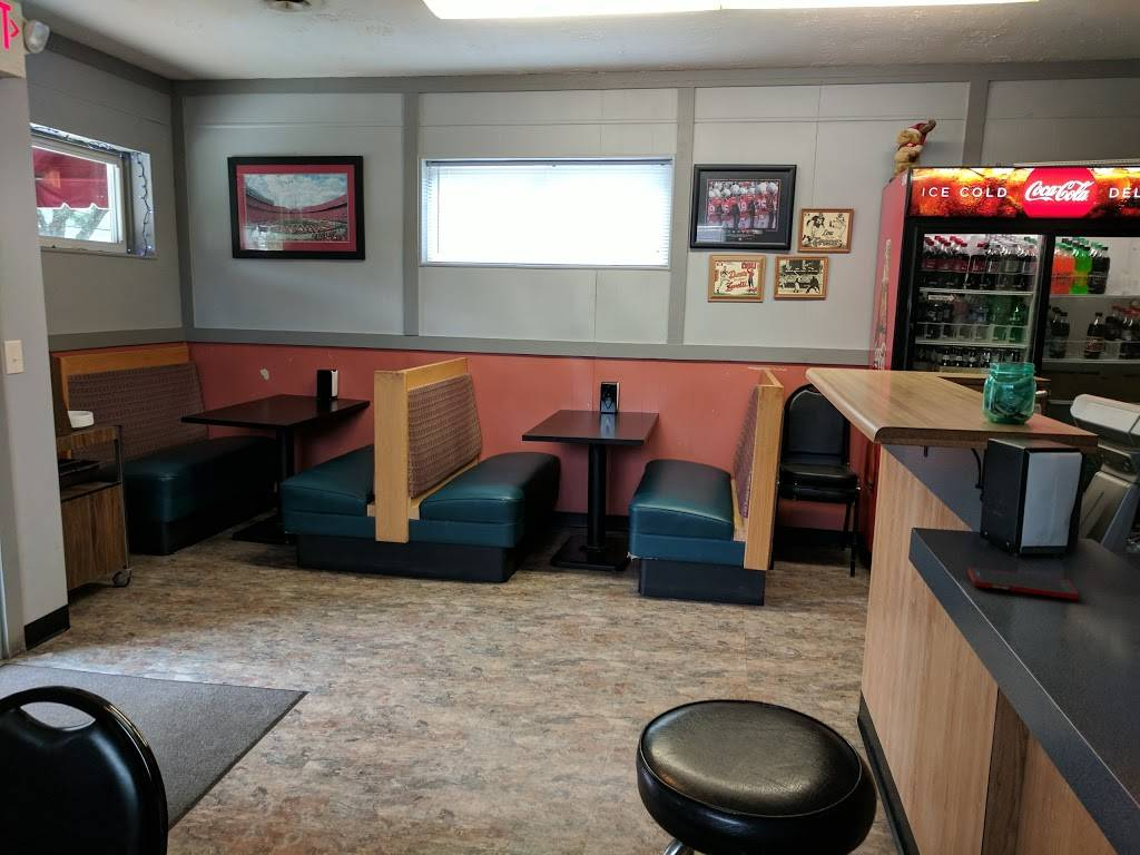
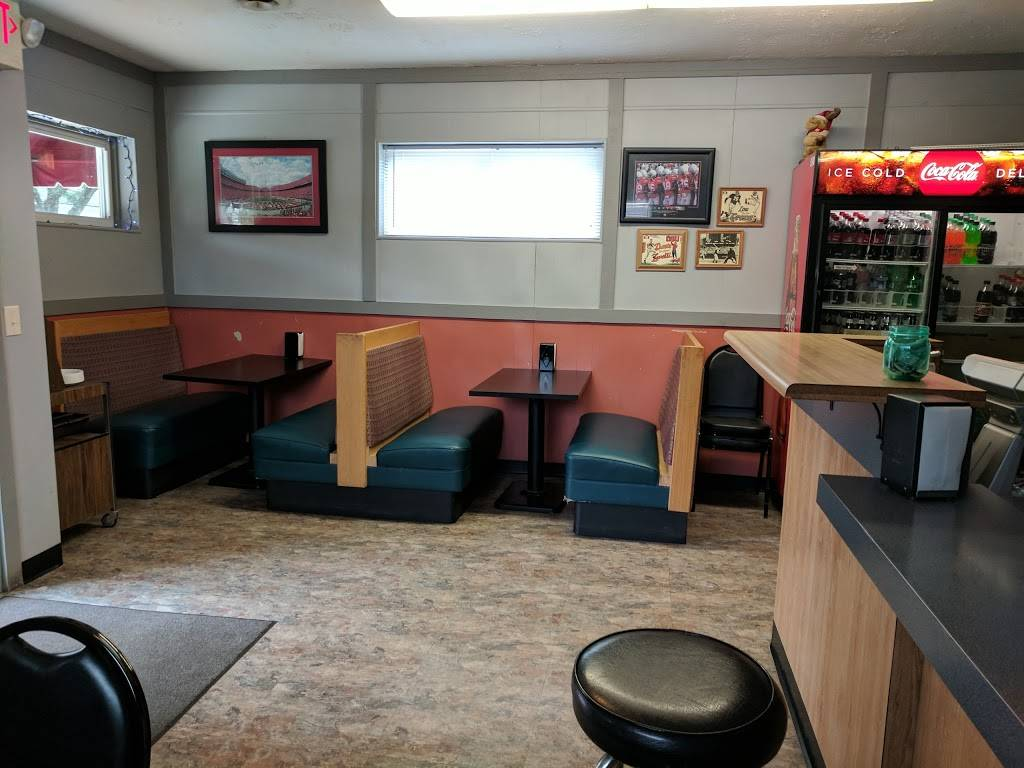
- cell phone (1021, 582)
